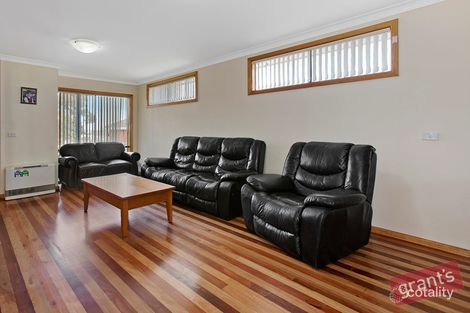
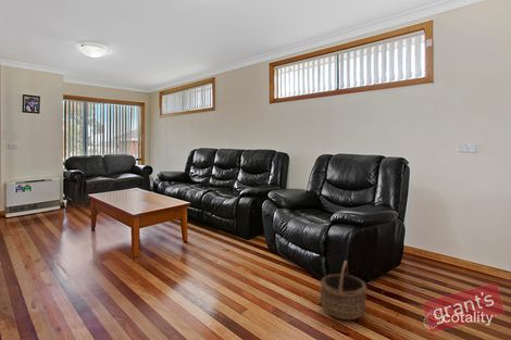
+ wicker basket (342, 286)
